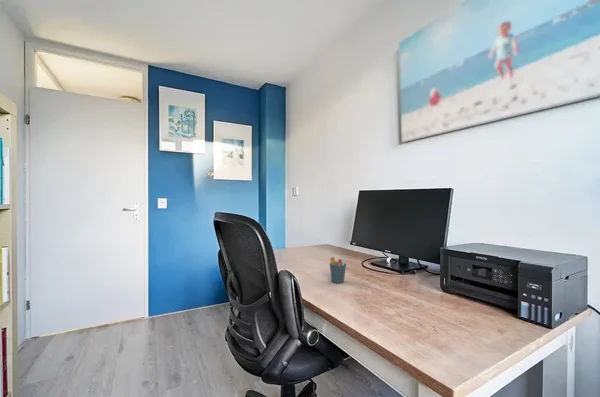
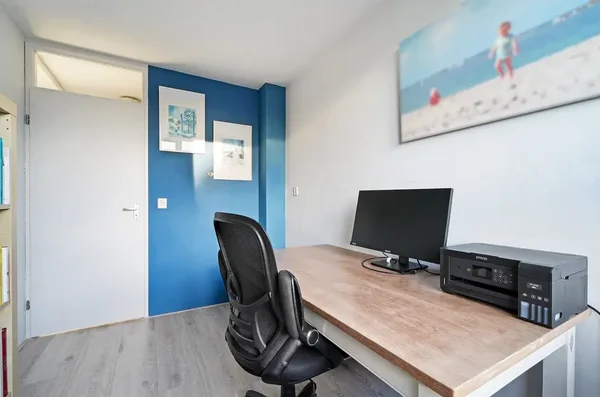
- pen holder (337, 268)
